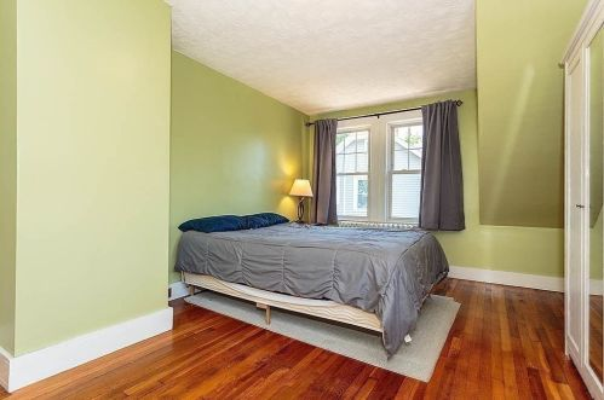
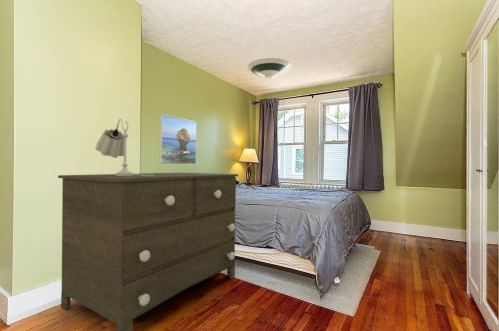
+ table lamp (121, 147)
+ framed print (179, 141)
+ dresser (161, 232)
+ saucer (269, 72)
